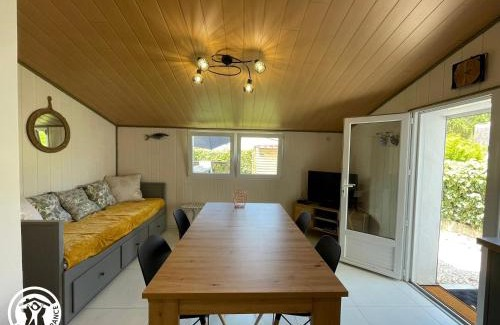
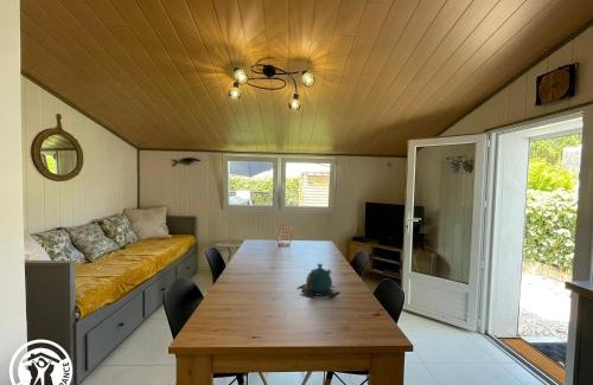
+ teapot (317, 277)
